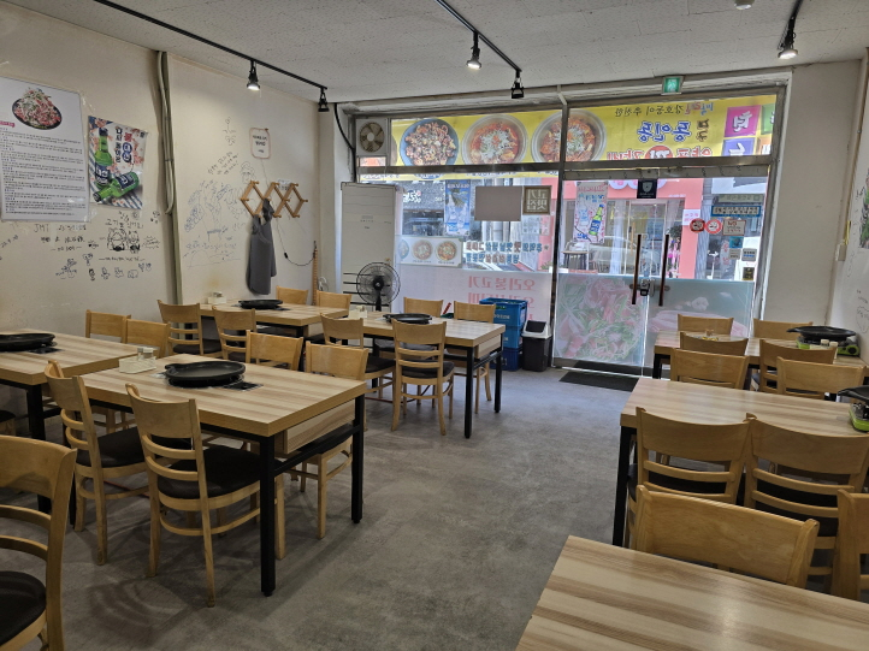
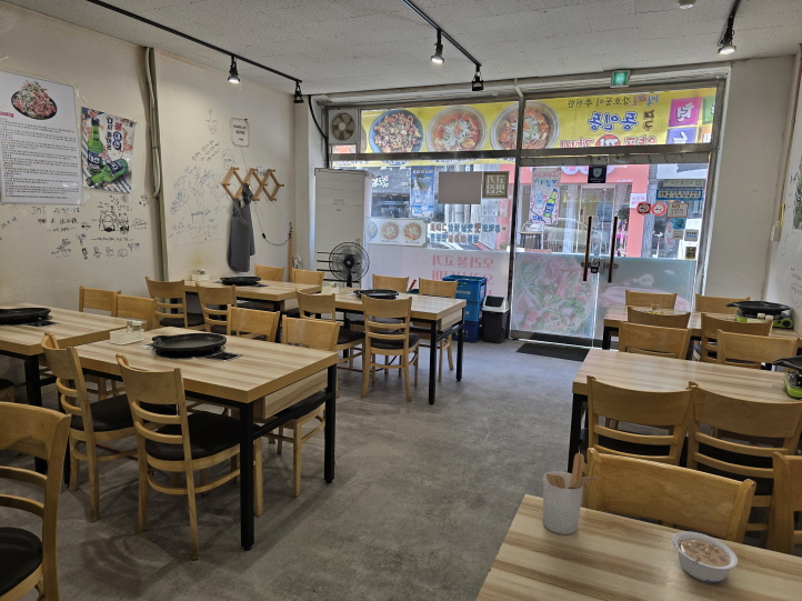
+ legume (703, 558)
+ utensil holder (571, 495)
